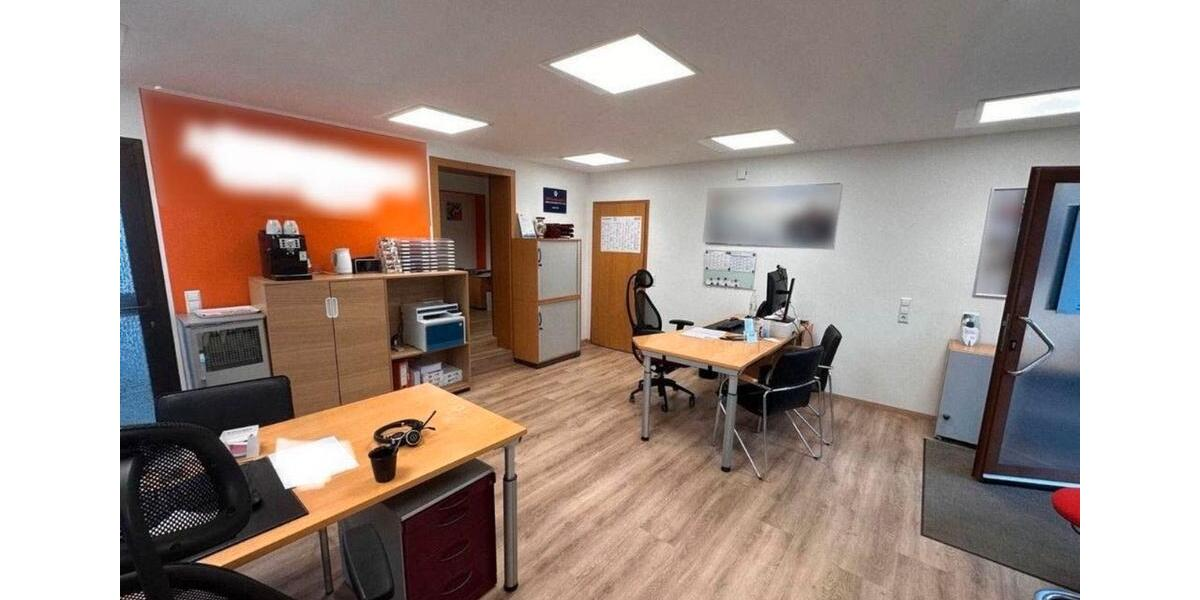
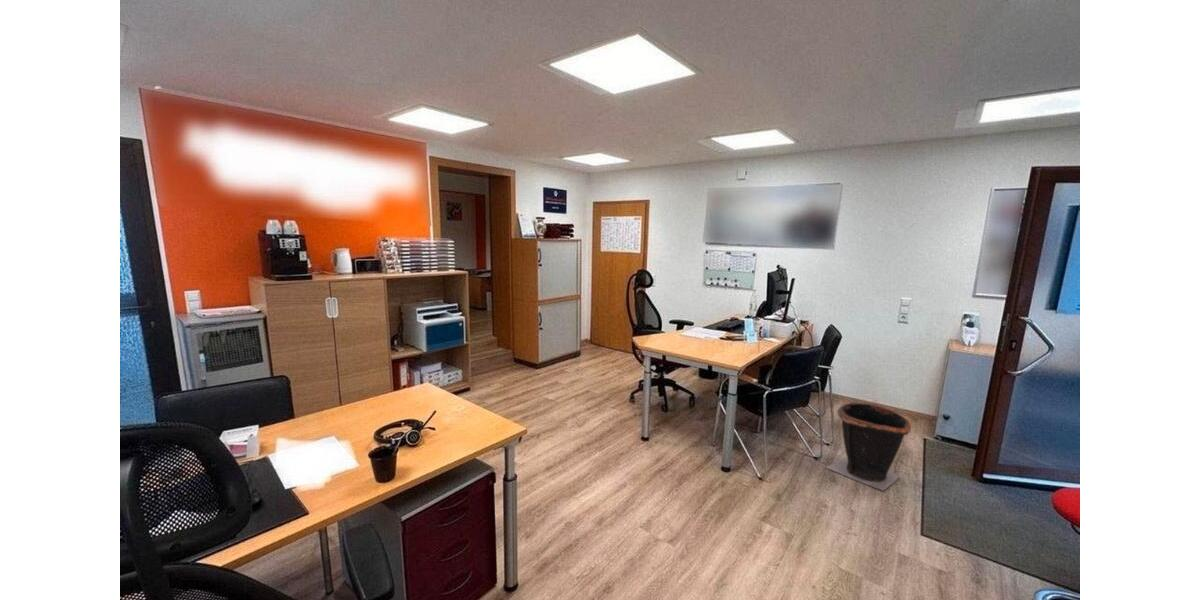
+ waste bin (869, 440)
